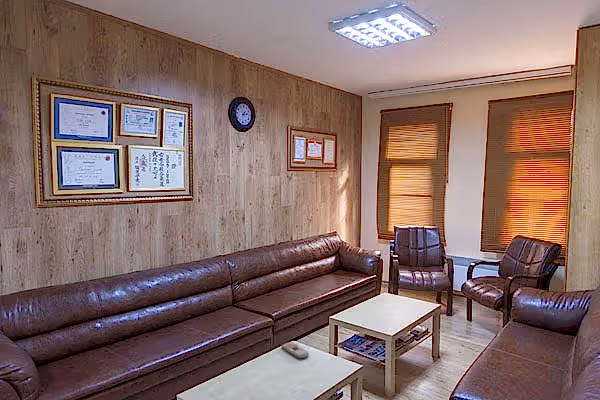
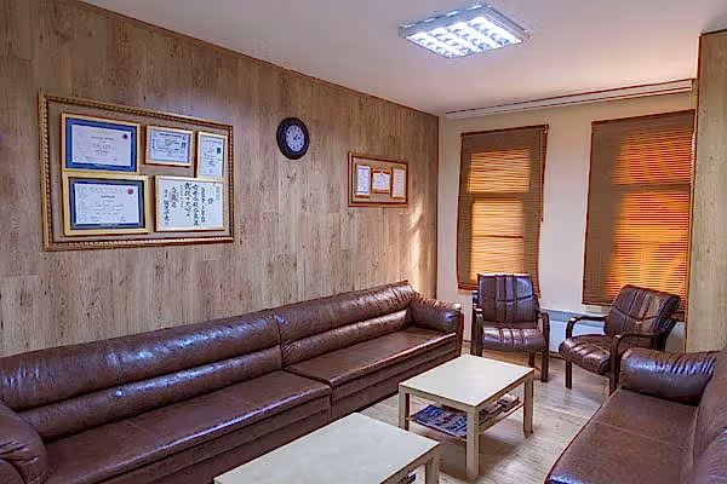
- remote control (295, 350)
